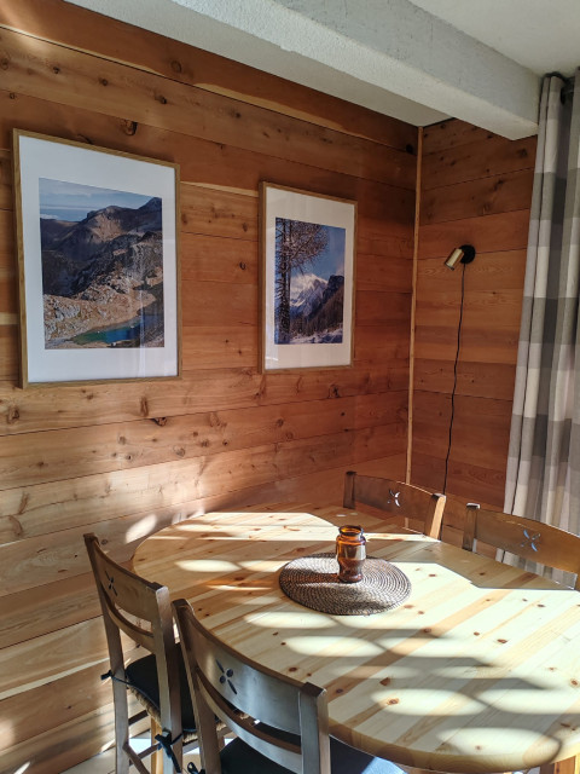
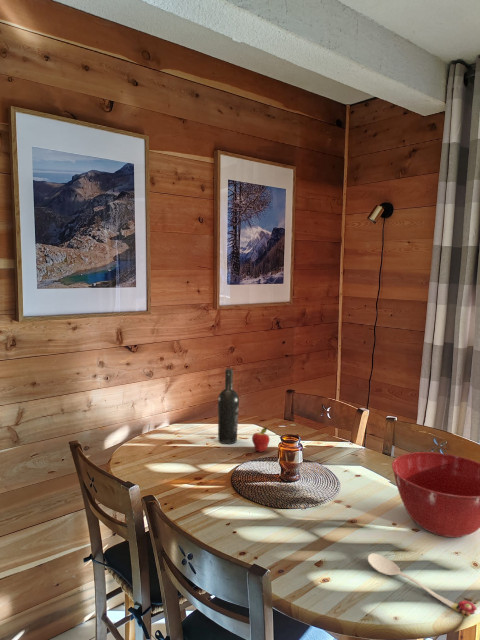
+ spoon (417, 582)
+ wine bottle (228, 405)
+ mixing bowl (443, 497)
+ fruit (260, 438)
